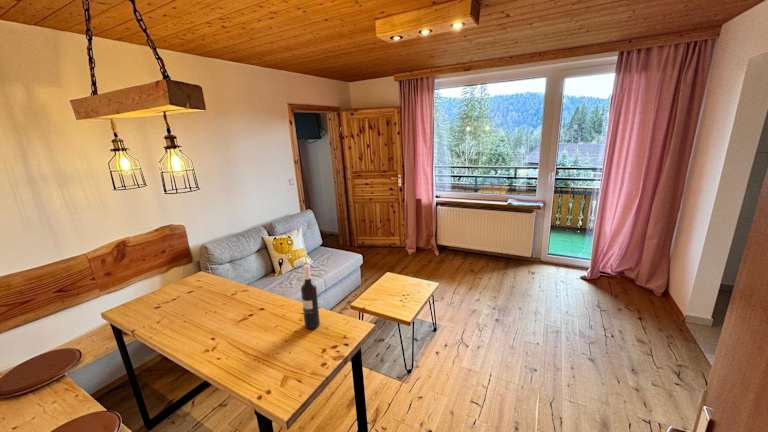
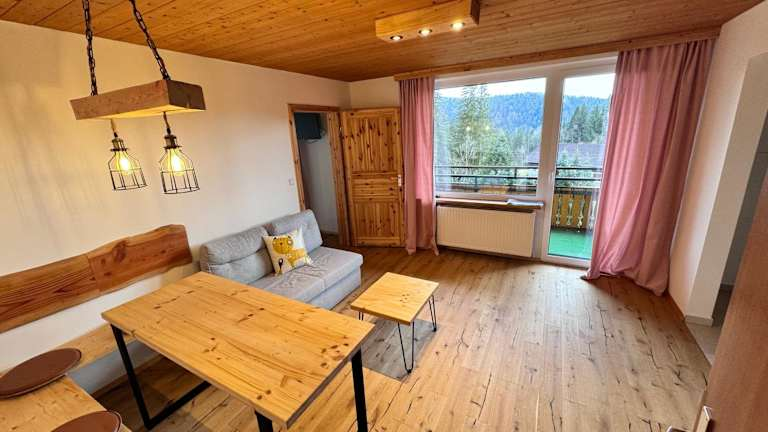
- wine bottle (309, 296)
